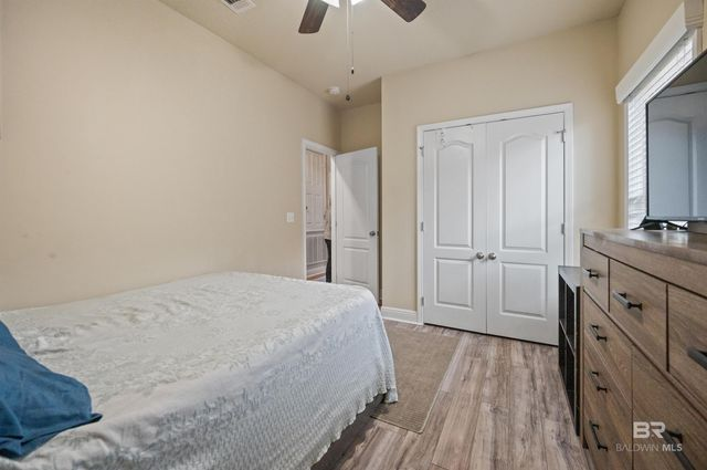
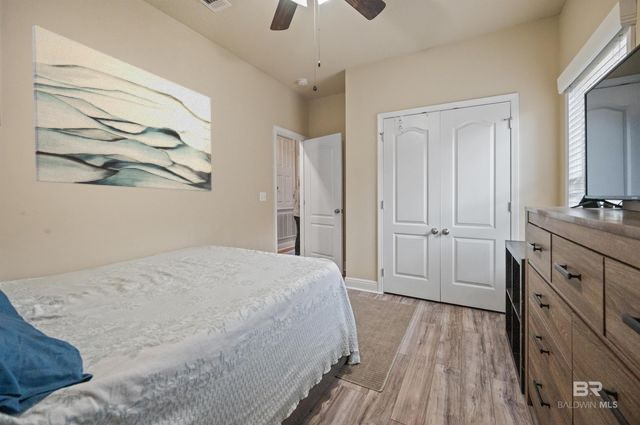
+ wall art (144, 129)
